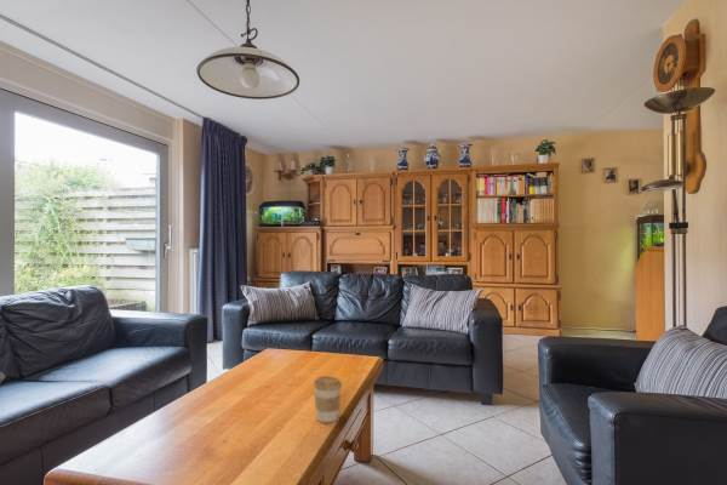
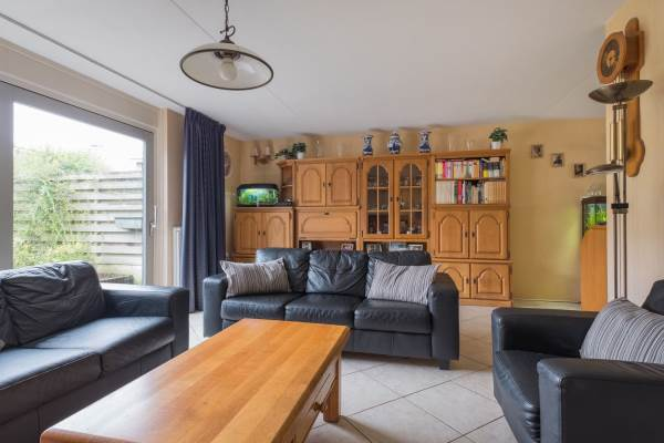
- coffee cup (327, 398)
